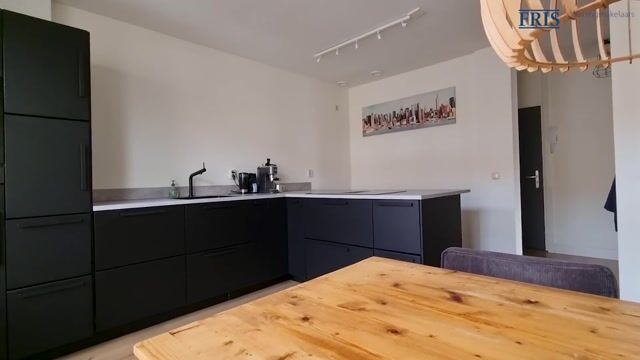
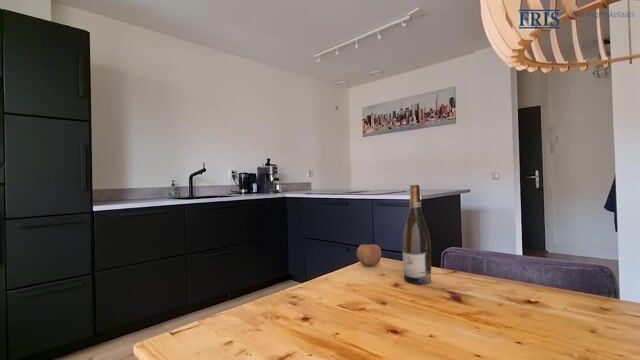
+ apple (369, 254)
+ wine bottle (416, 232)
